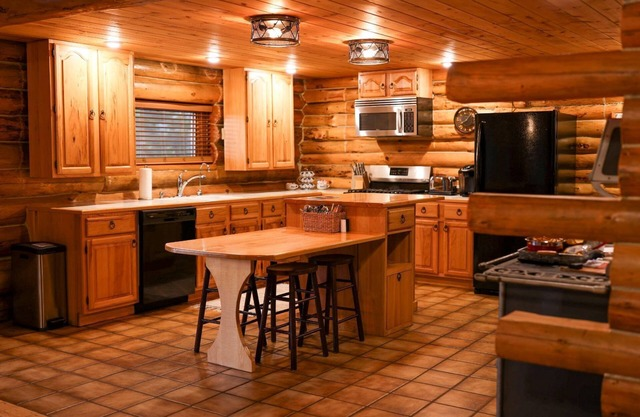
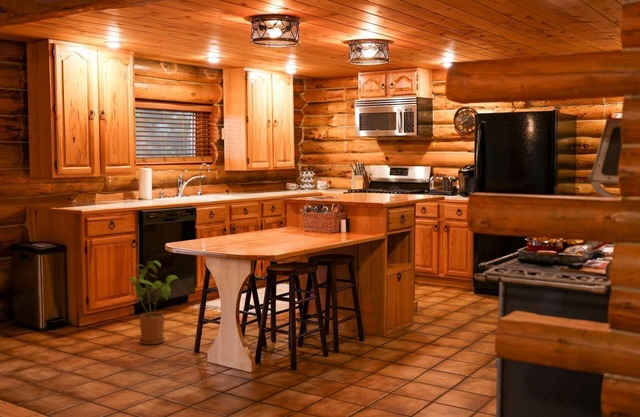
+ house plant (155, 301)
